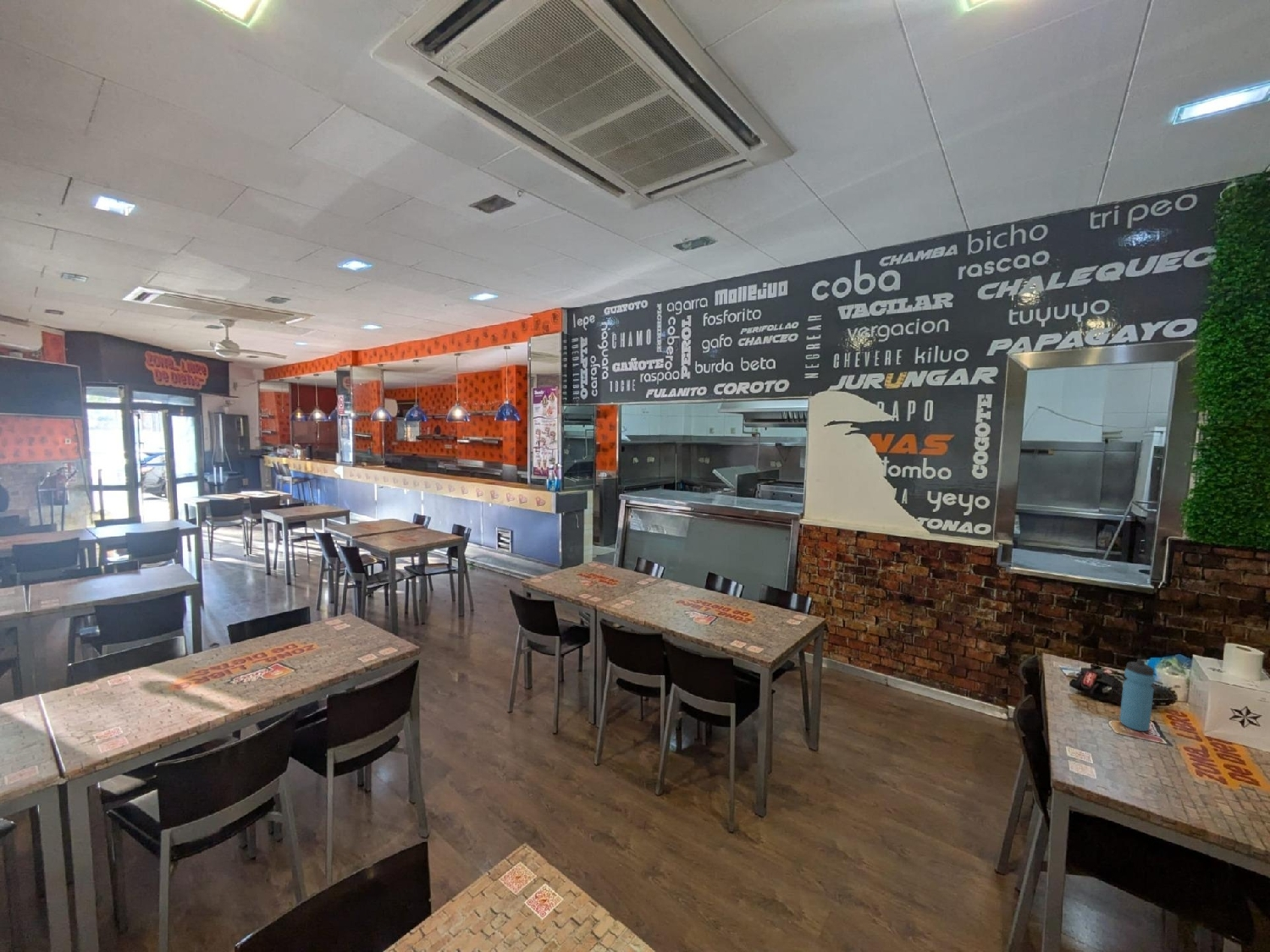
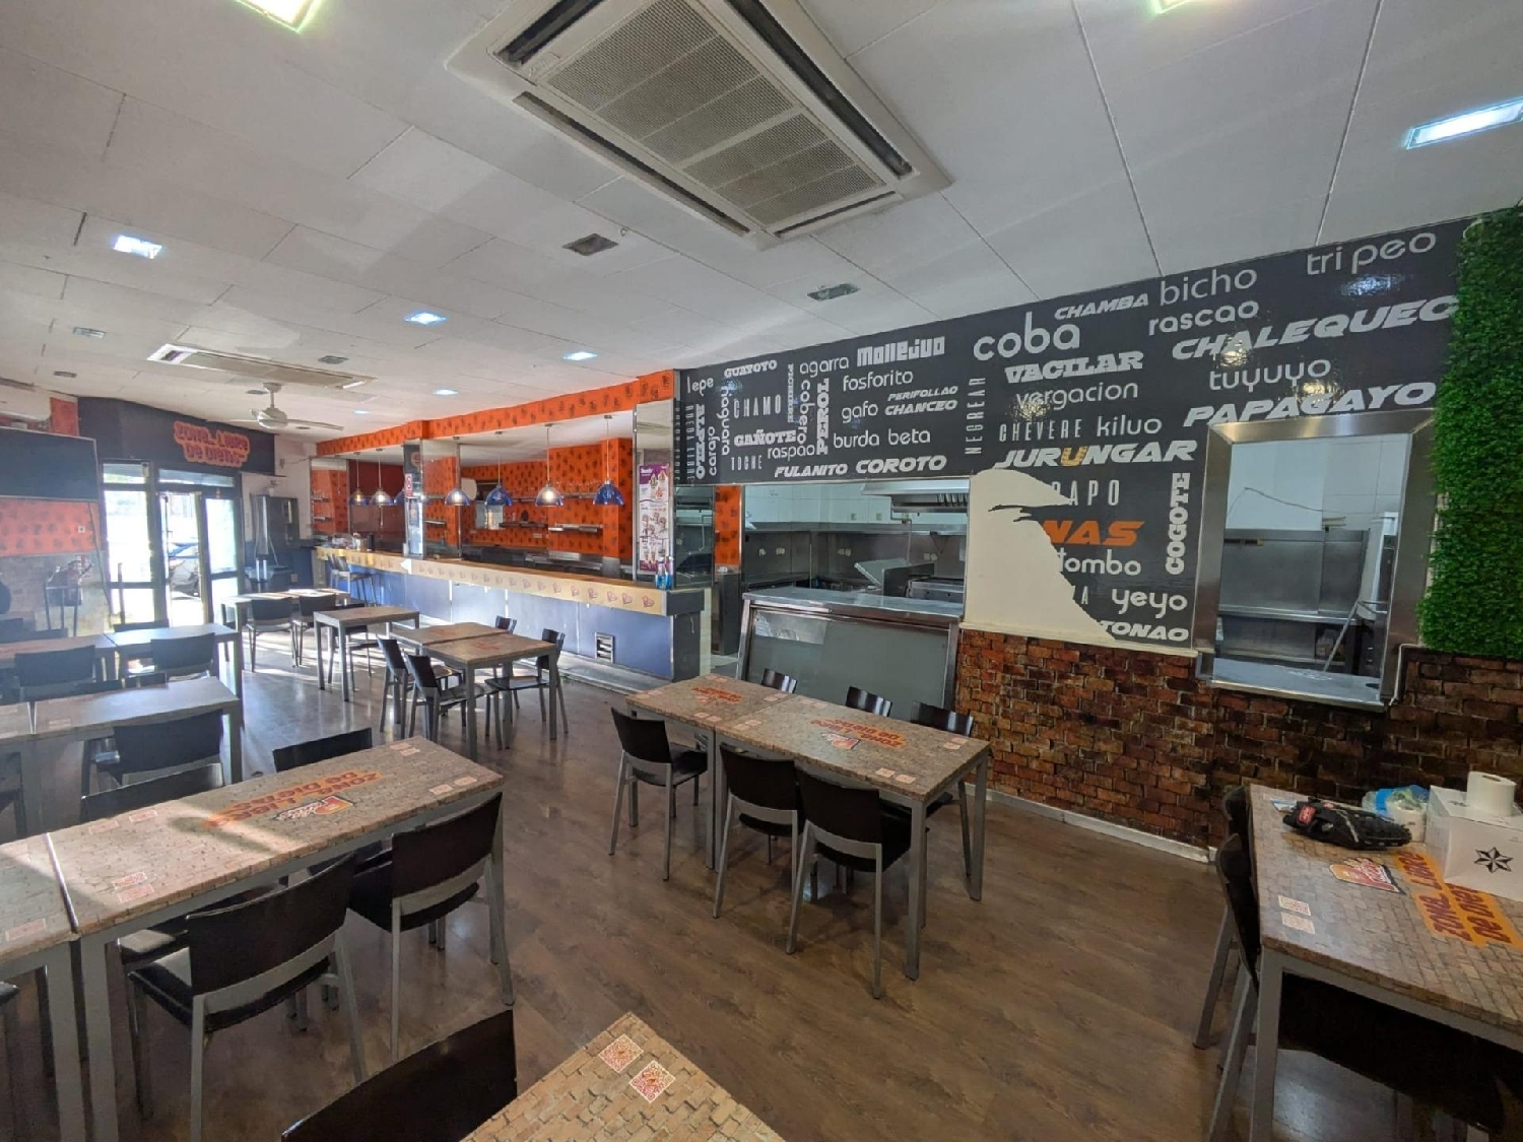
- water bottle (1137, 693)
